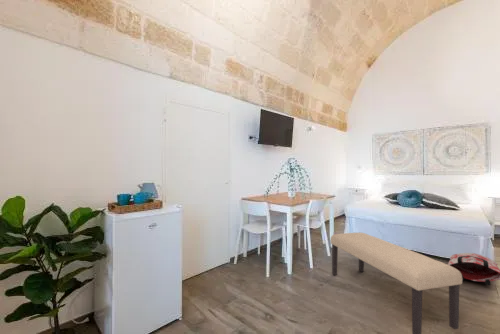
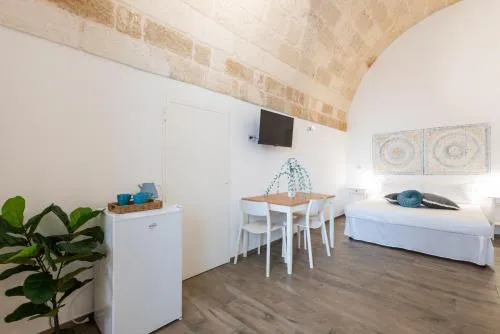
- bench (382, 270)
- bag (473, 264)
